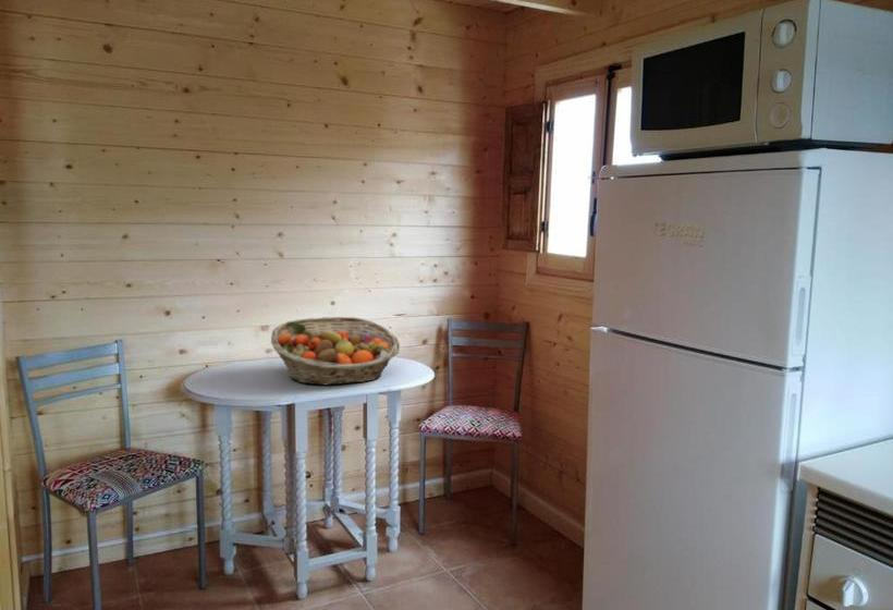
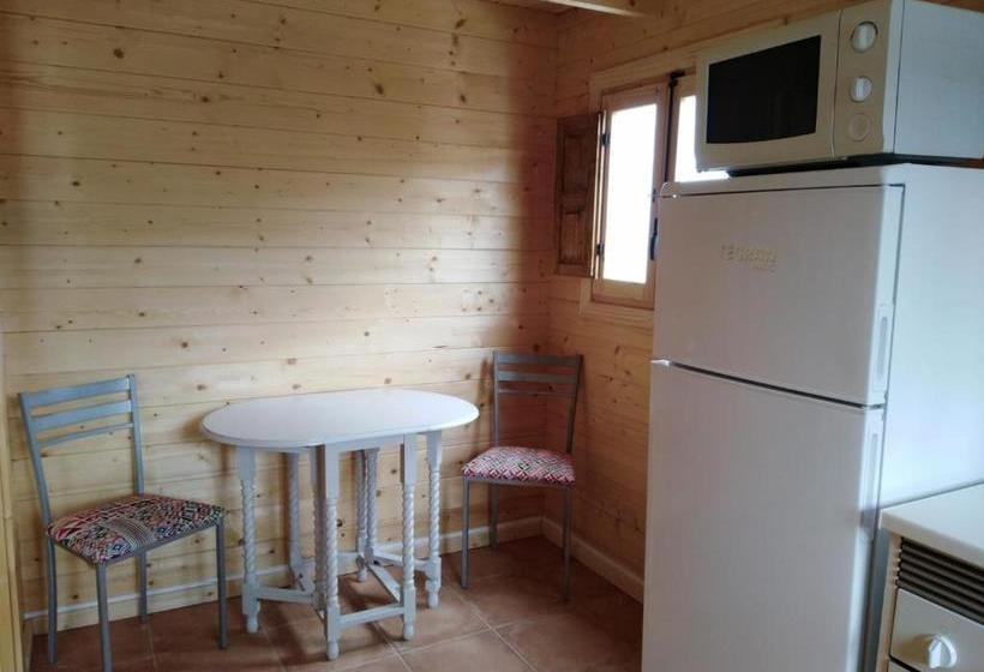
- fruit basket (335, 349)
